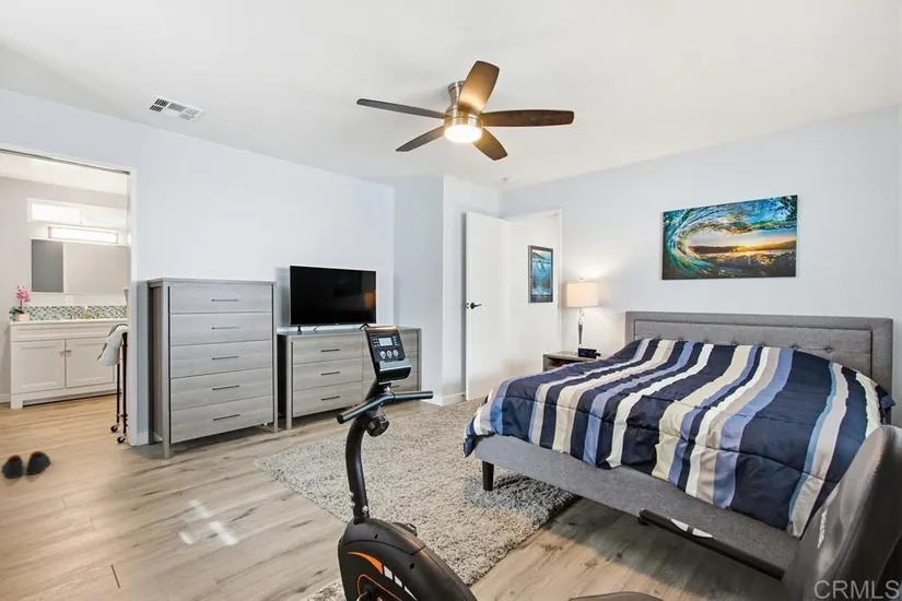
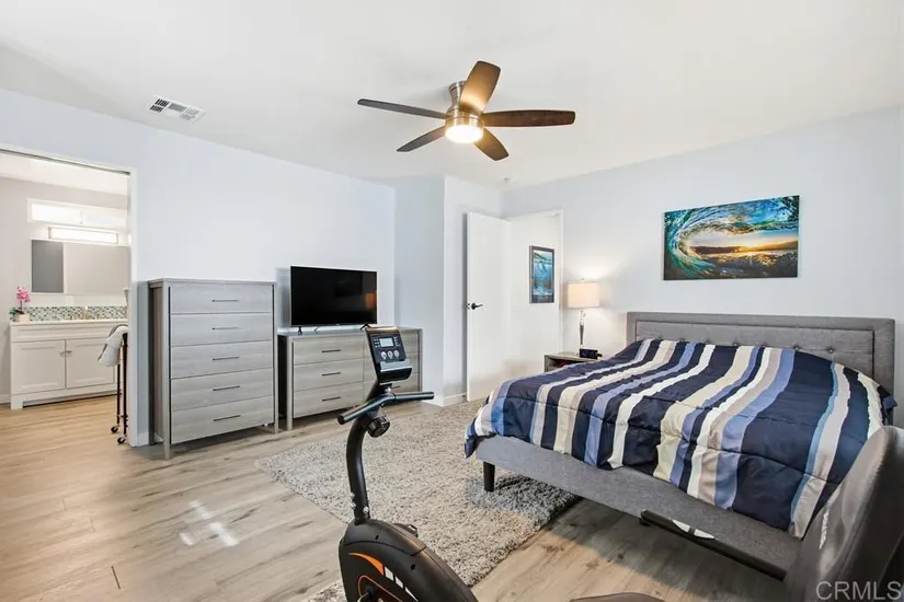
- shoes (28, 460)
